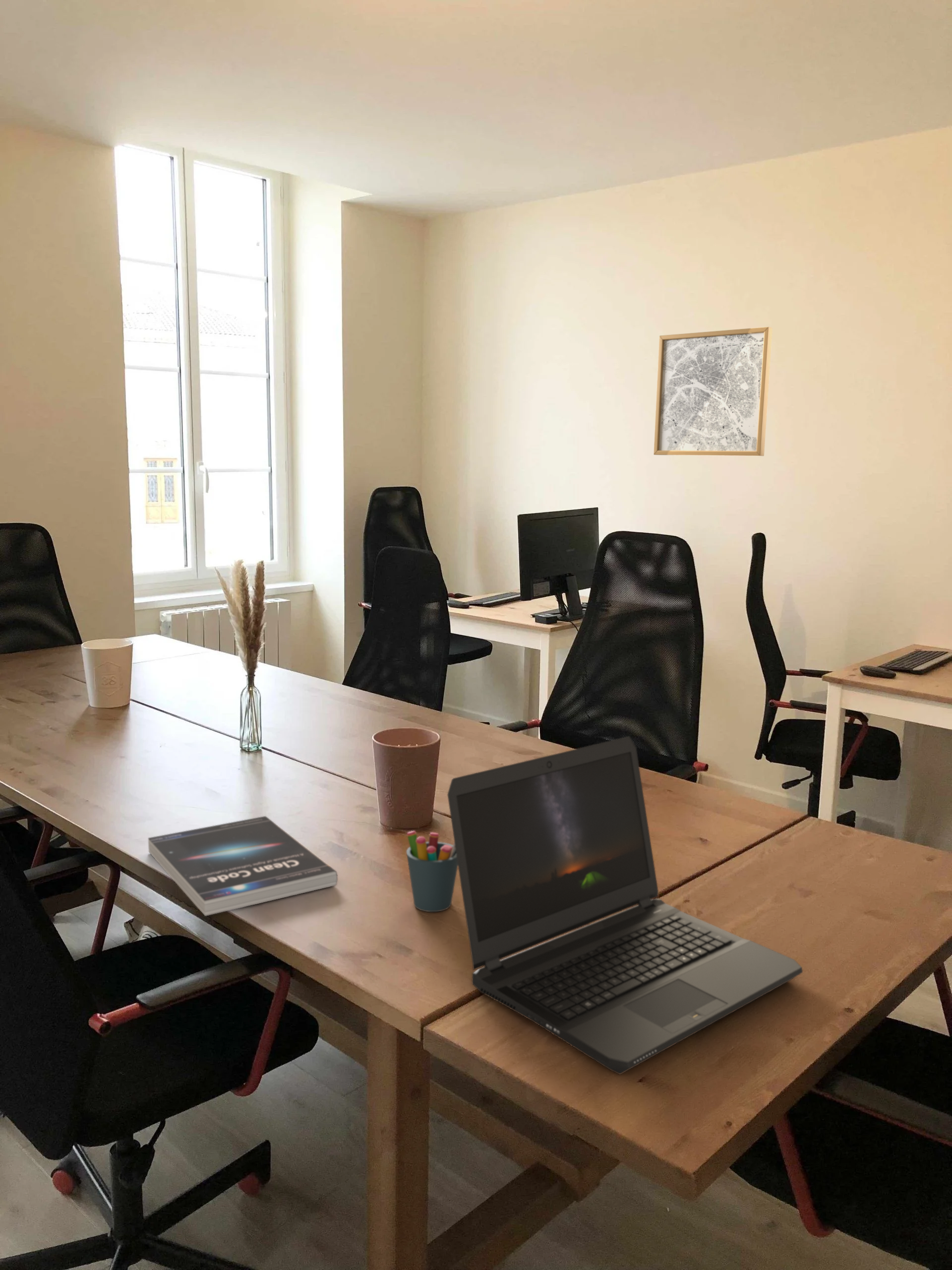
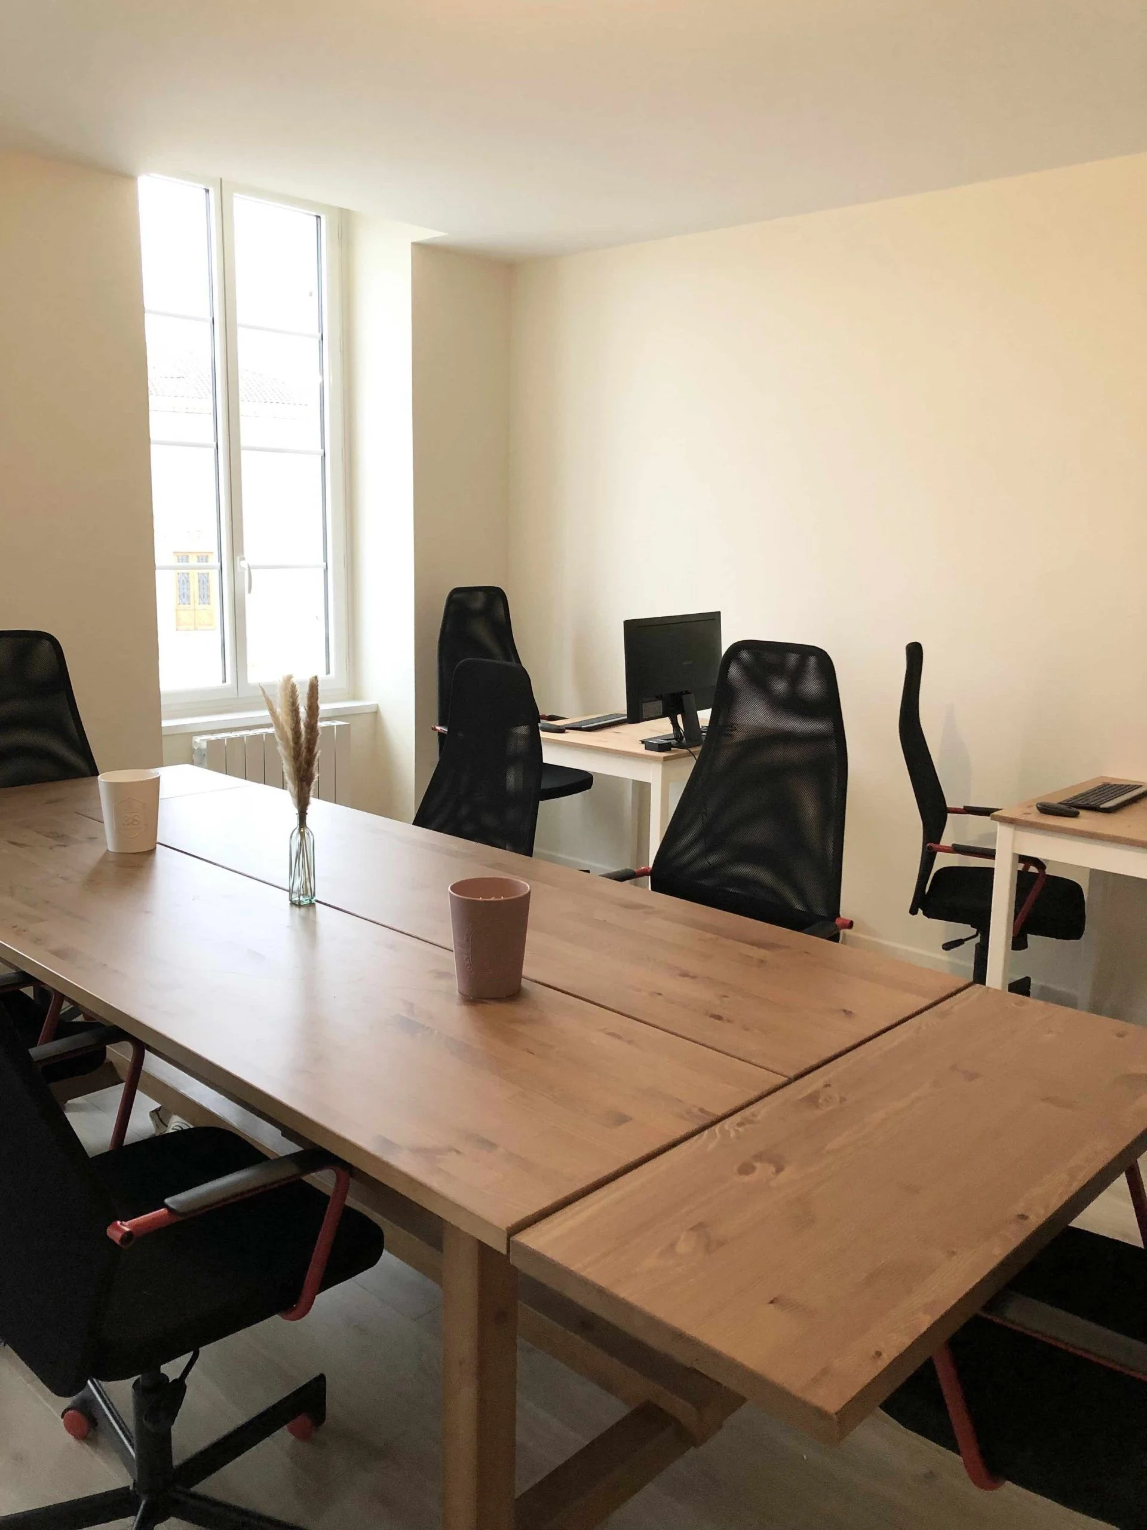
- laptop computer (628, 882)
- wall art (710, 394)
- pen holder (432, 864)
- book (239, 860)
